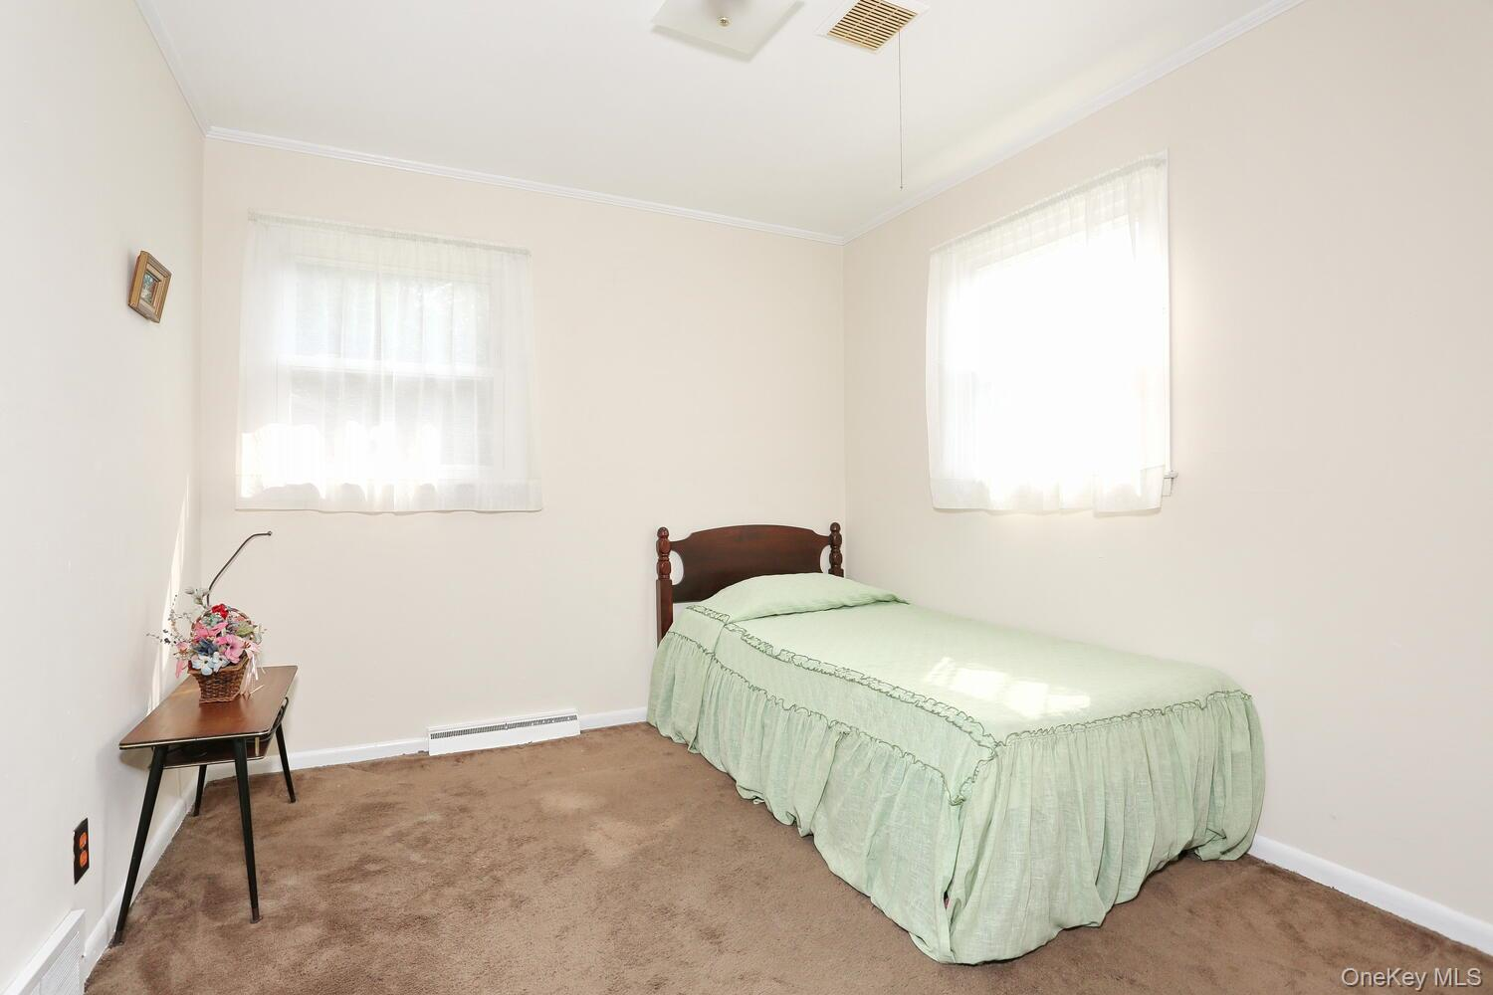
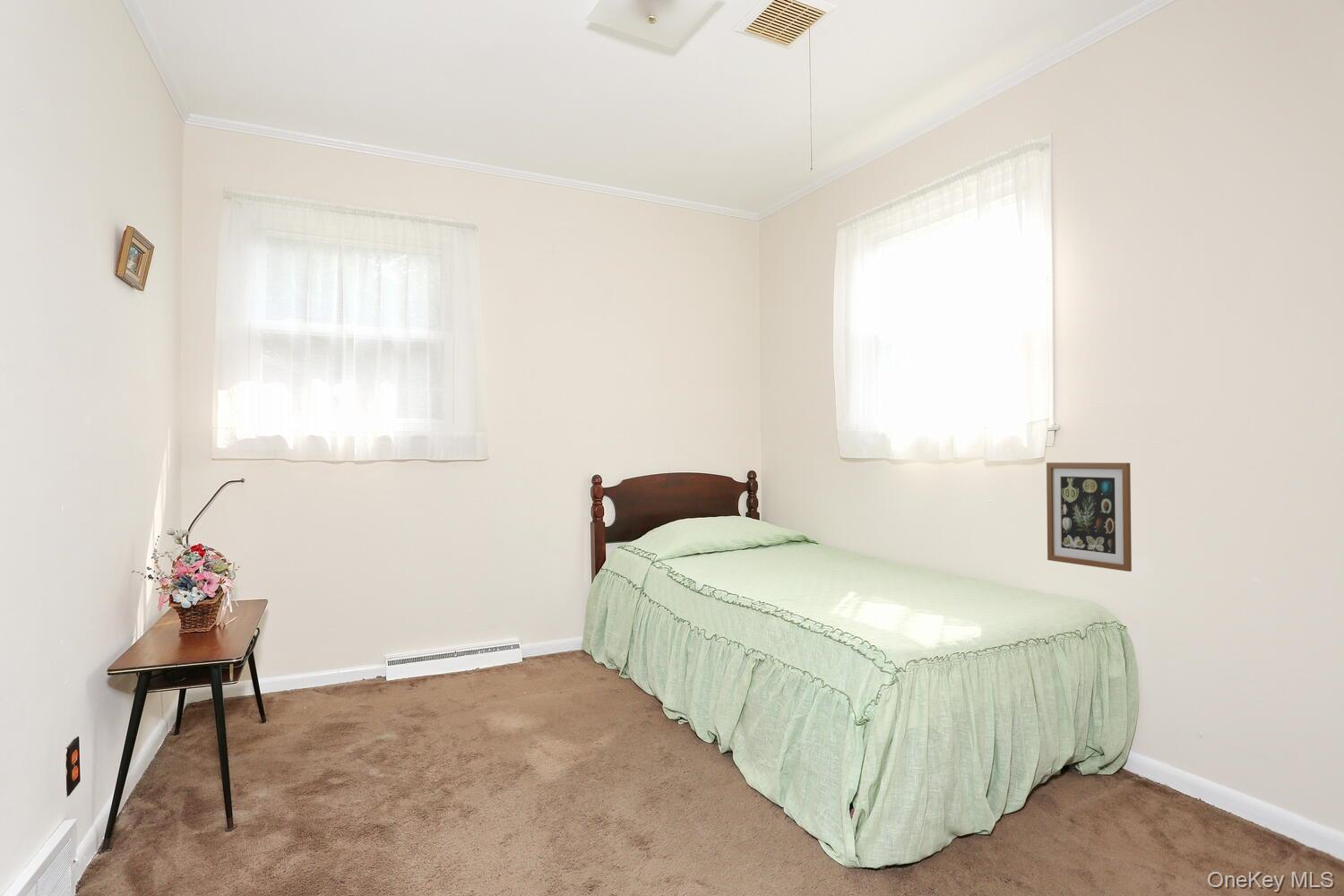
+ wall art (1086, 513)
